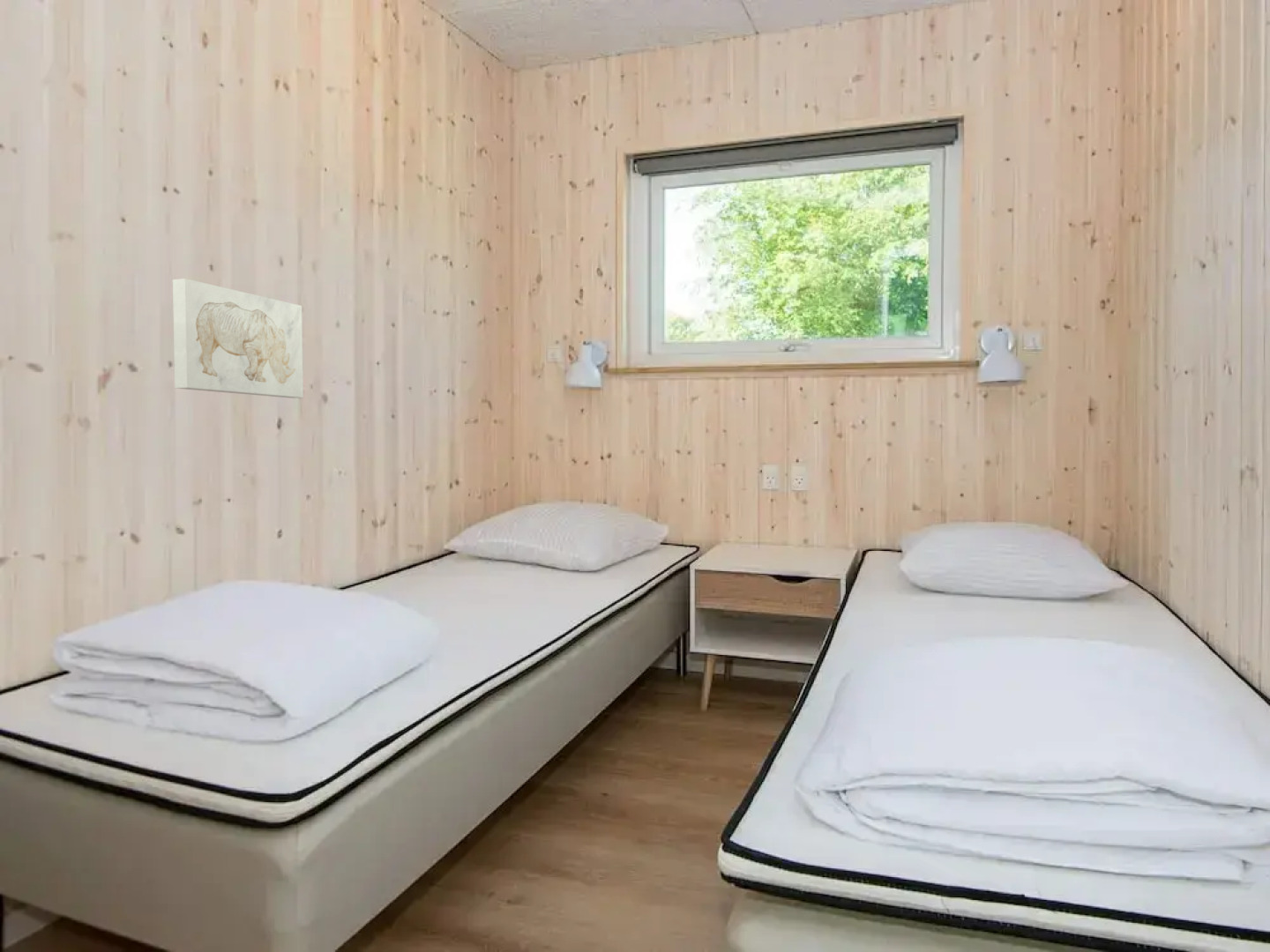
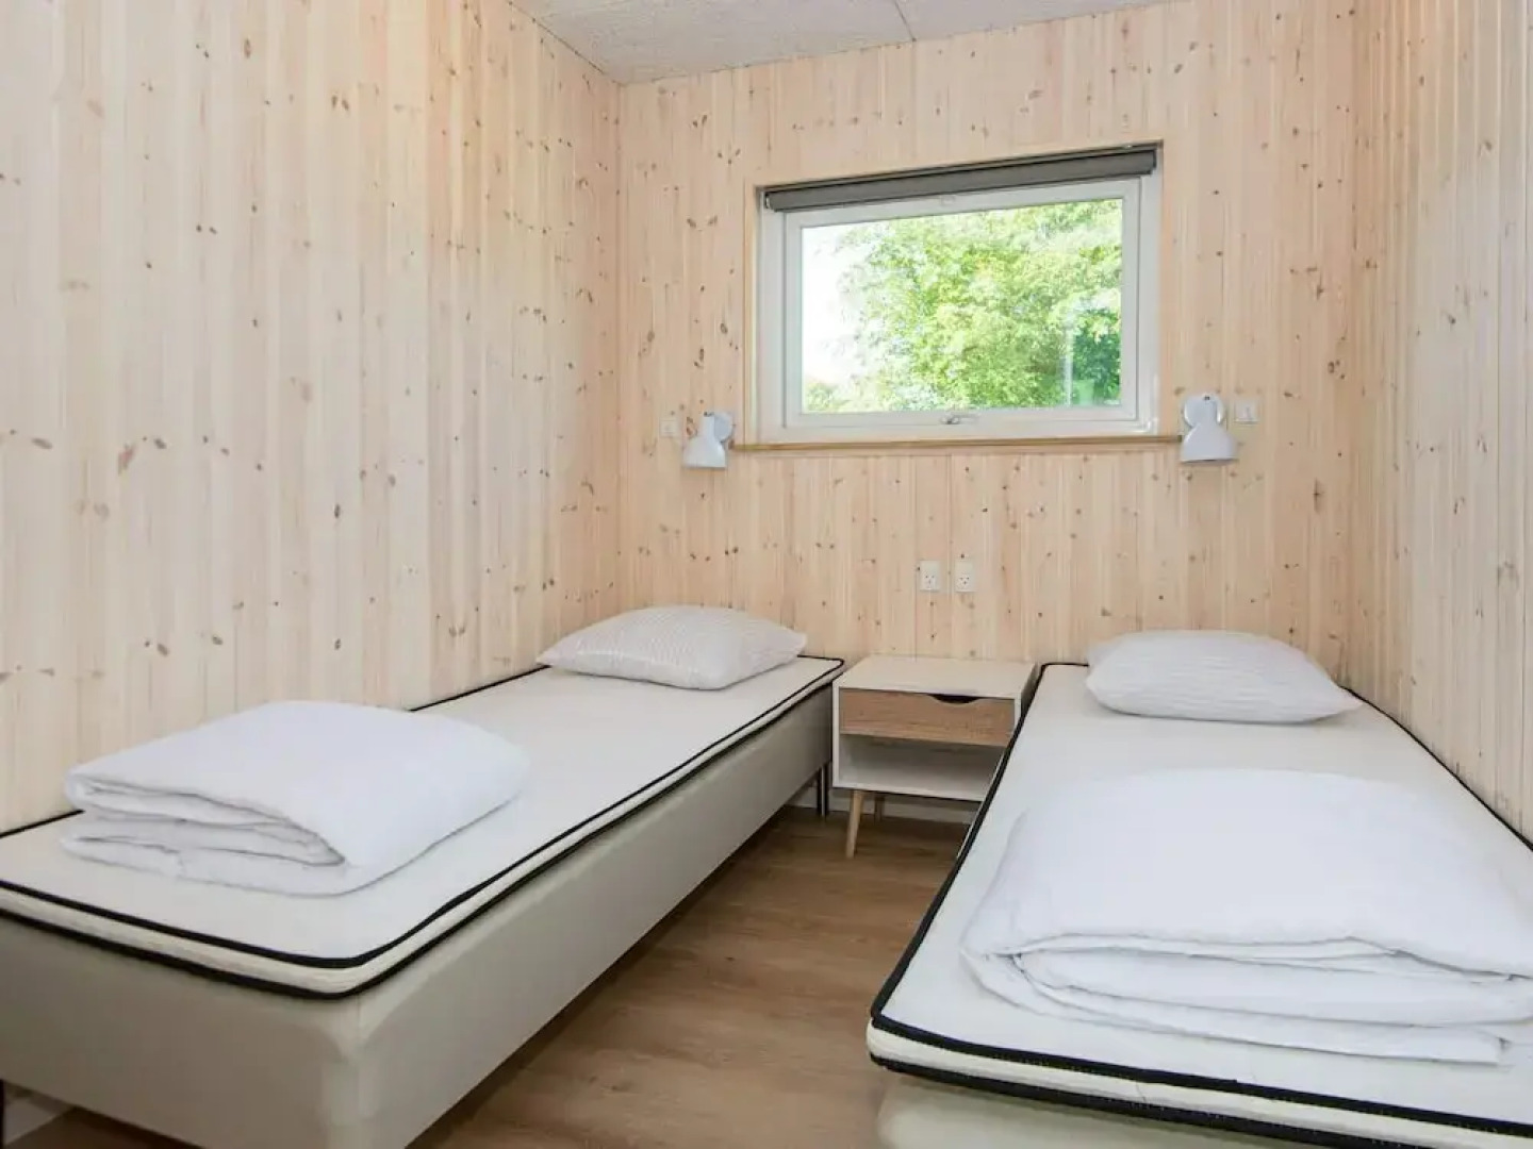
- wall art (243, 343)
